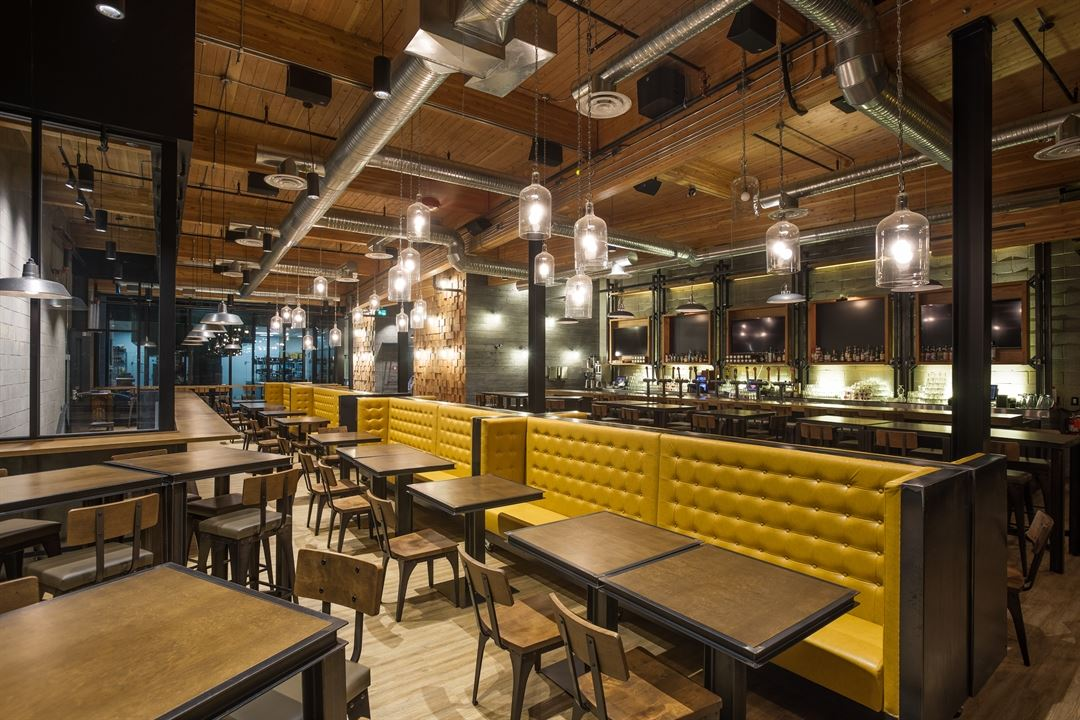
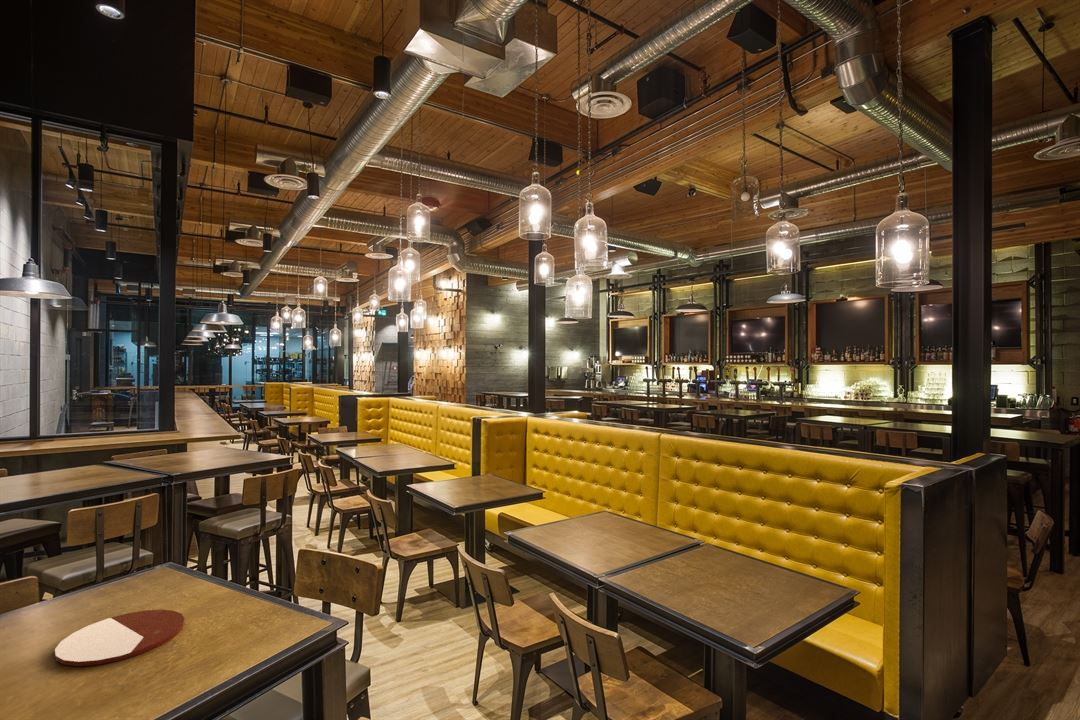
+ plate (123, 635)
